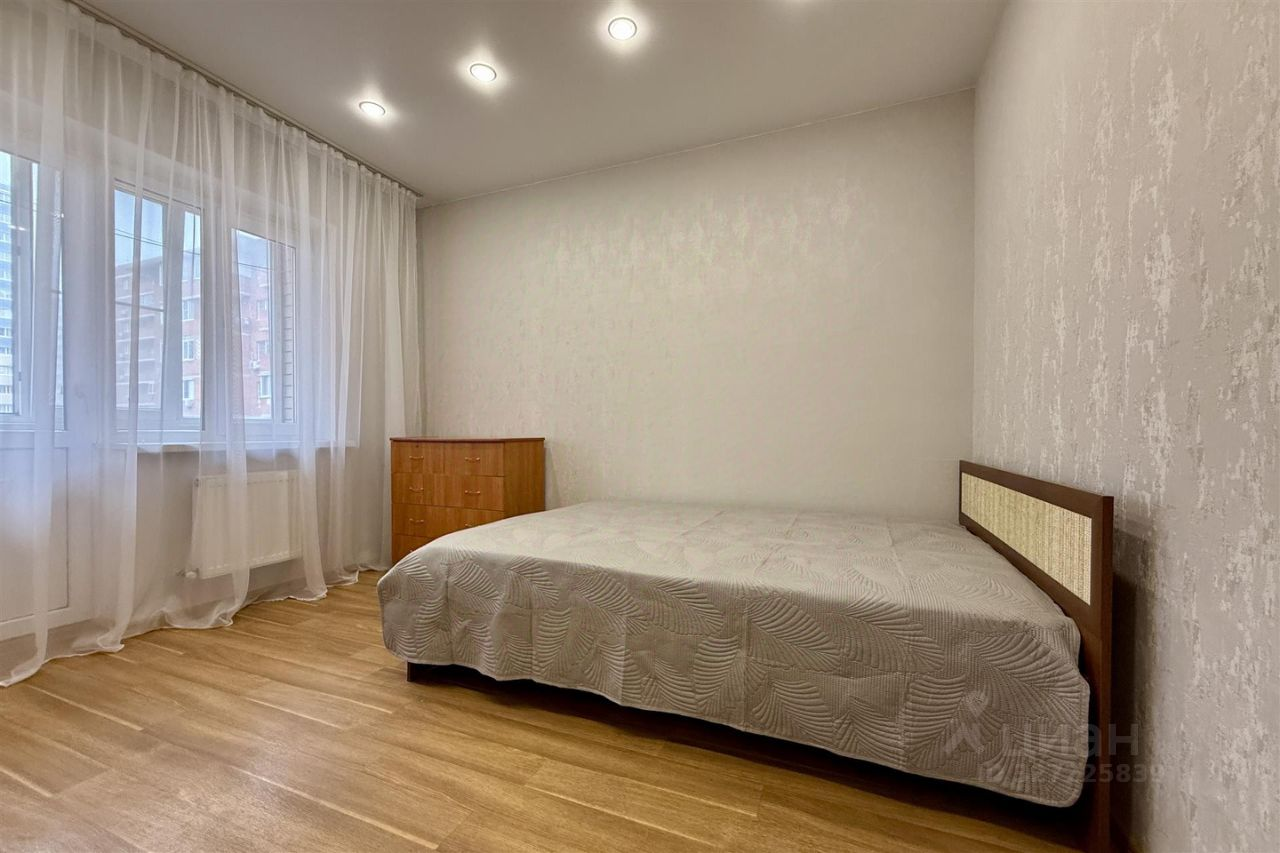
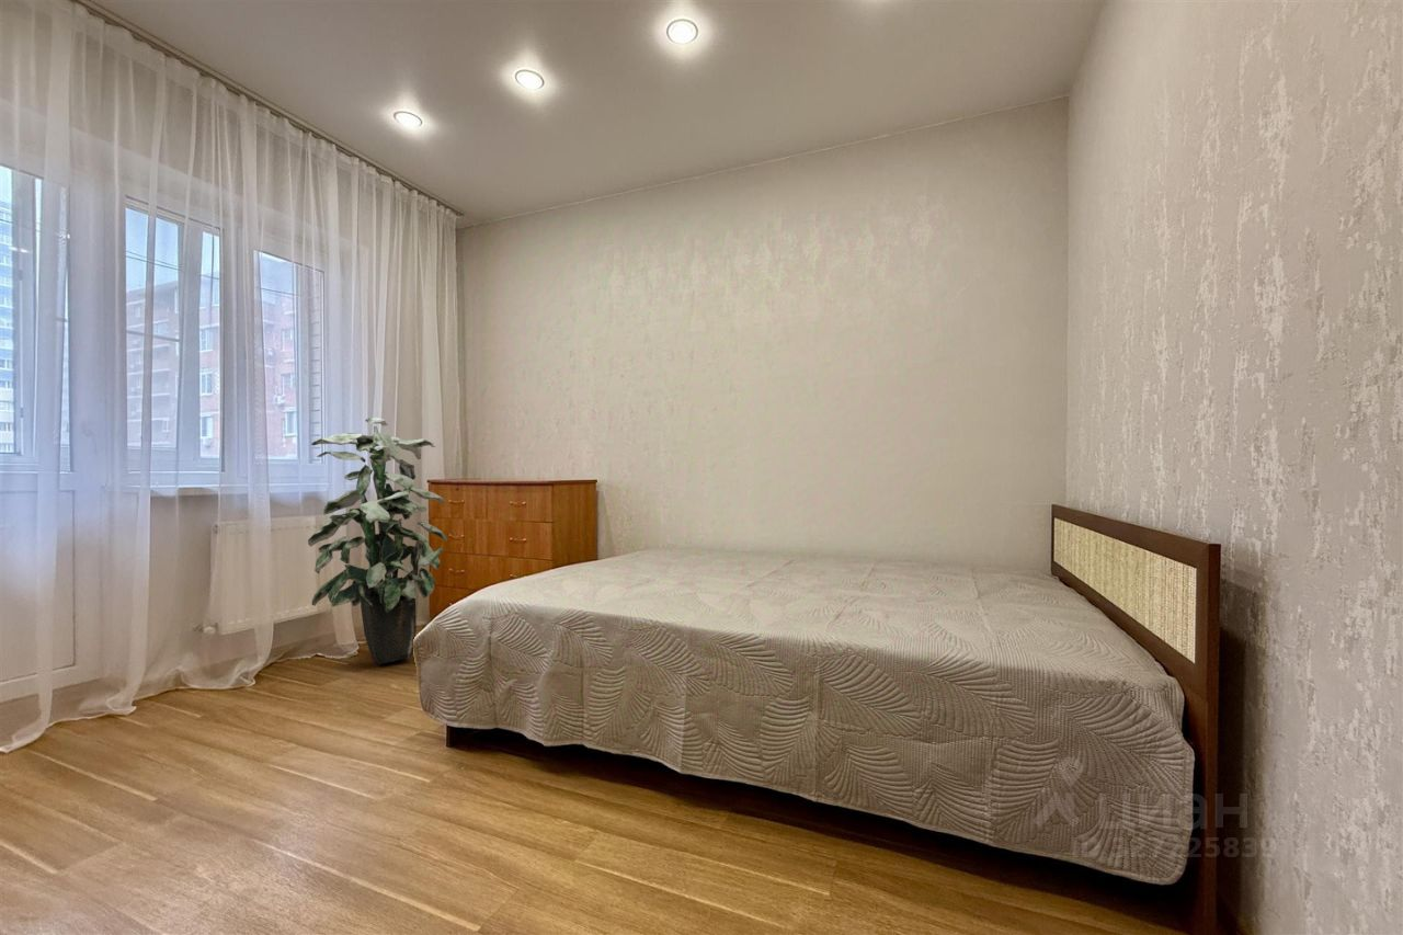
+ indoor plant (379, 539)
